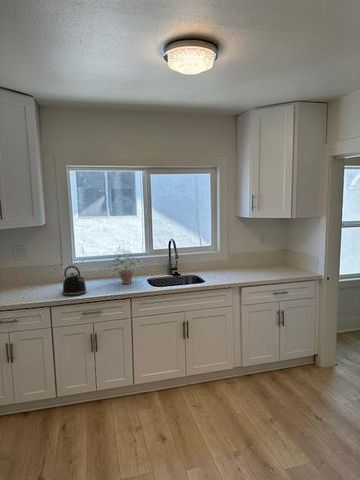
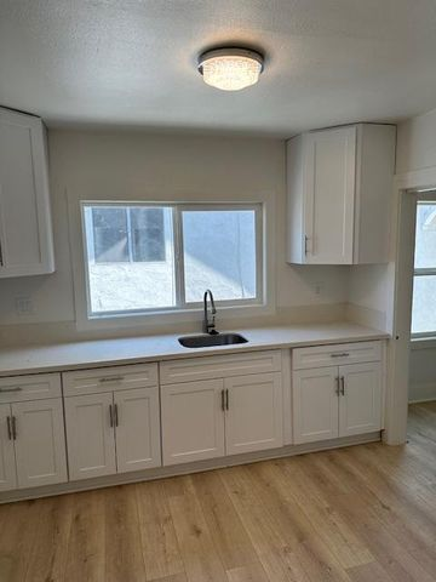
- potted plant (127, 265)
- kettle (73, 279)
